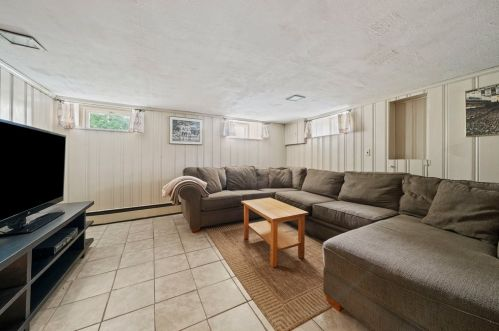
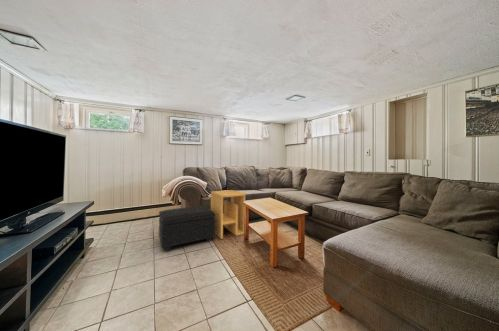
+ footstool (186, 225)
+ side table (227, 211)
